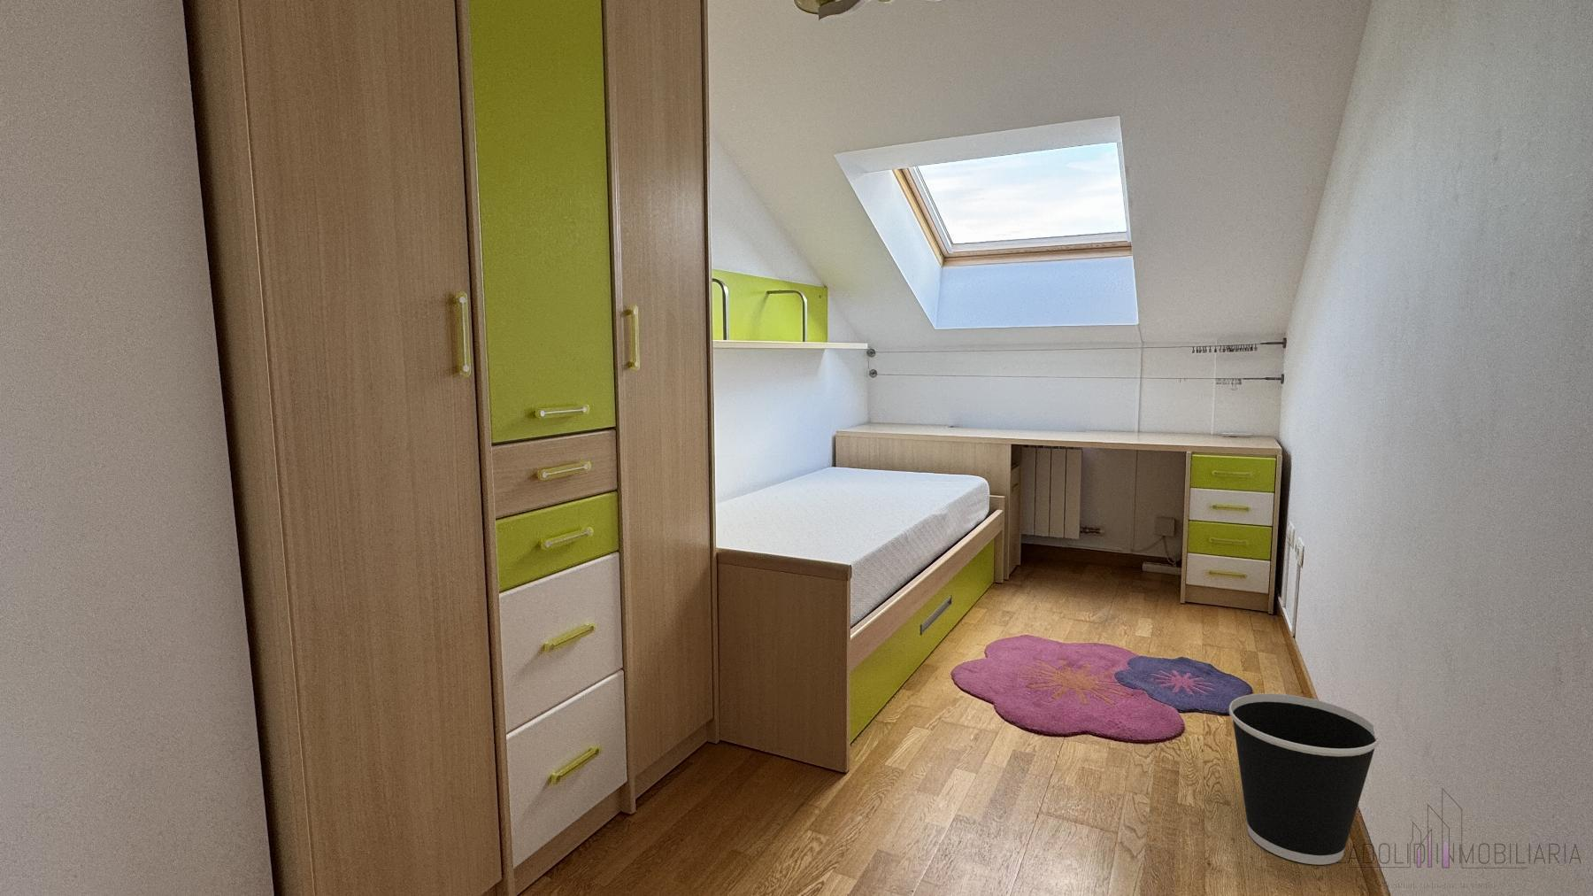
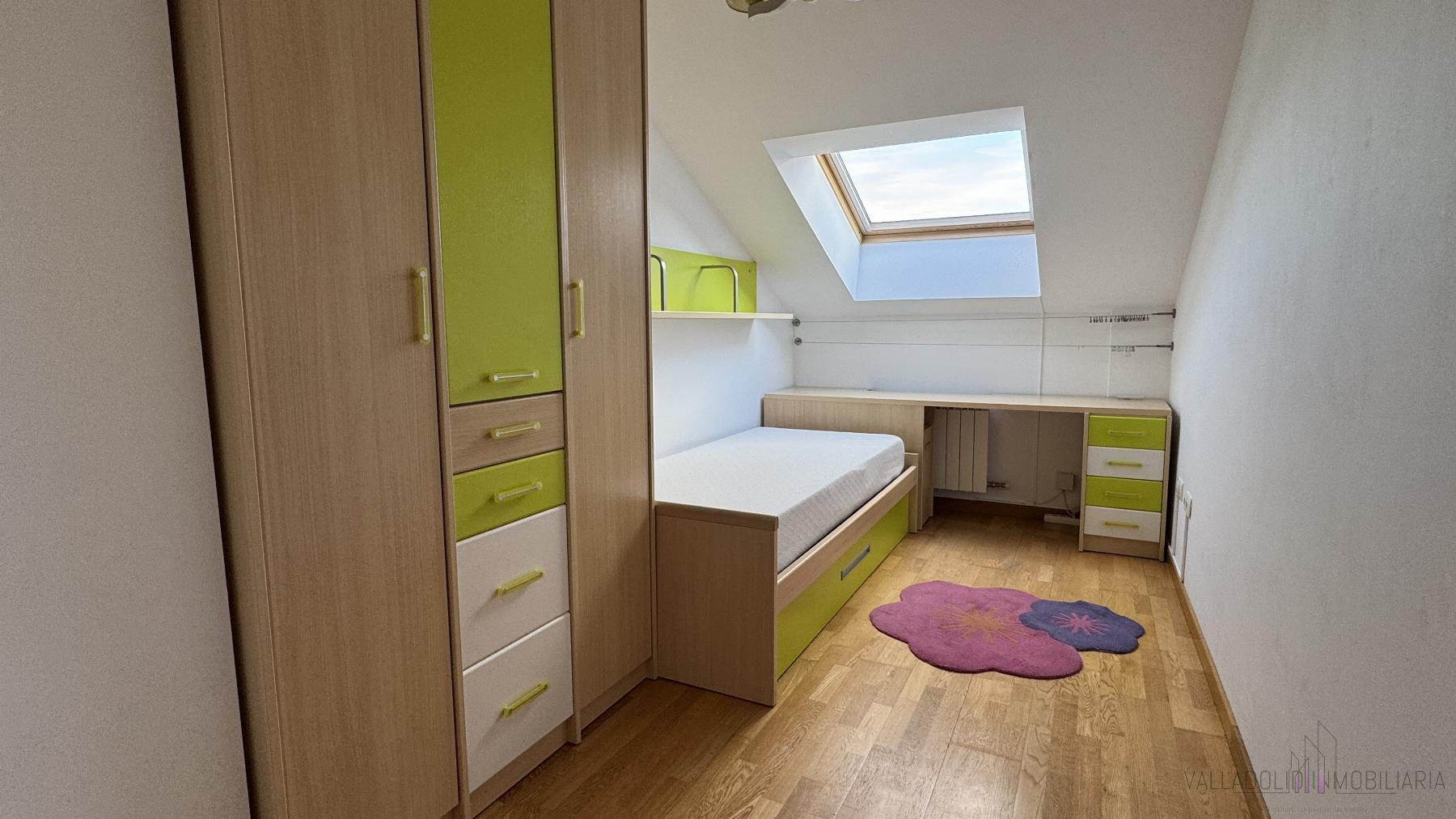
- wastebasket (1298, 779)
